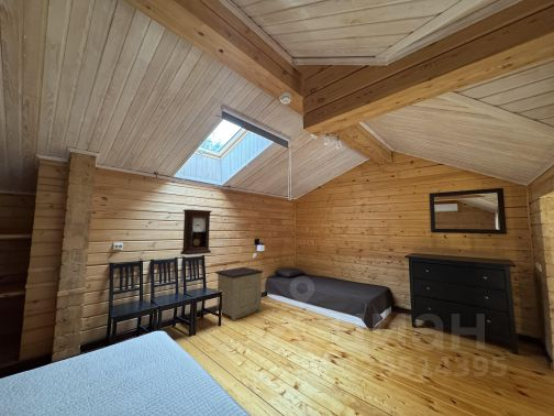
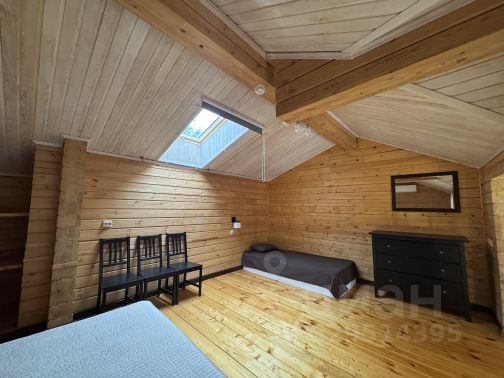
- nightstand (239, 291)
- pendulum clock (198, 231)
